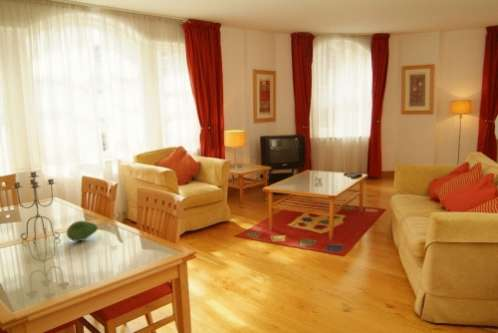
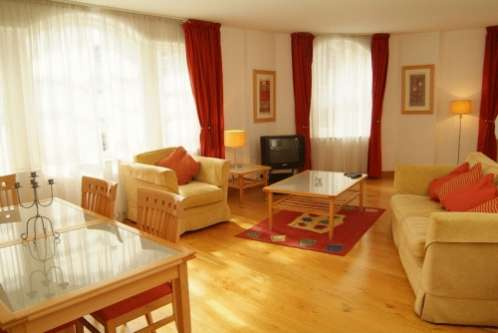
- fruit (82, 230)
